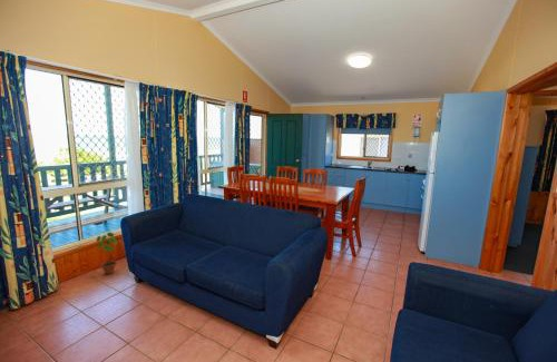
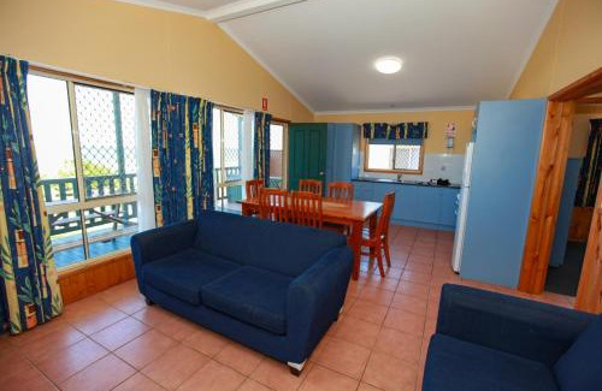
- potted plant (108, 253)
